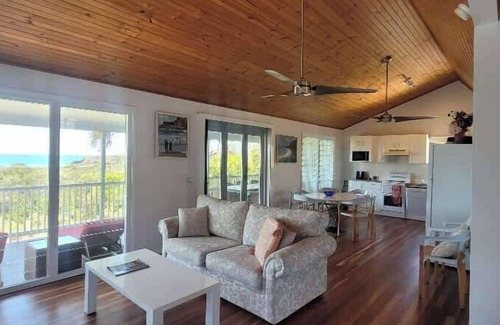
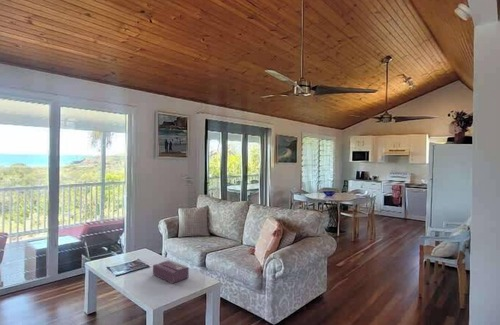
+ tissue box (170, 271)
